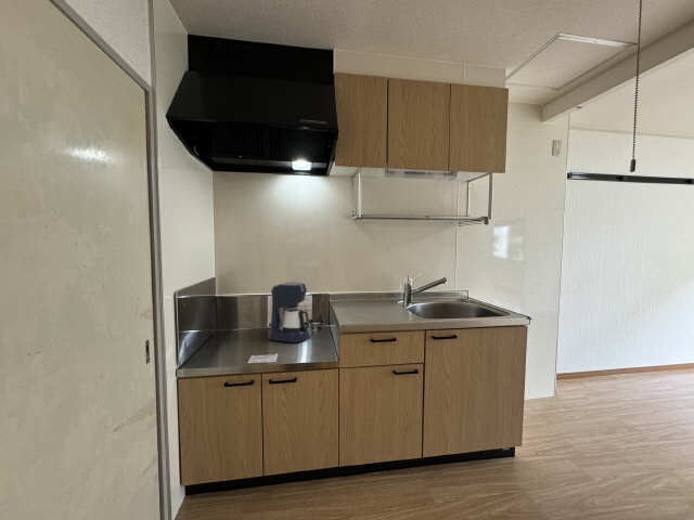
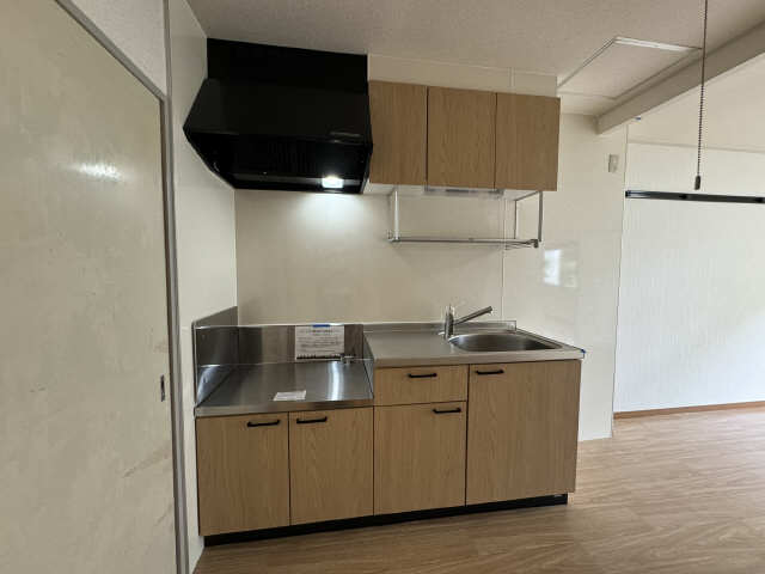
- coffee maker (290, 309)
